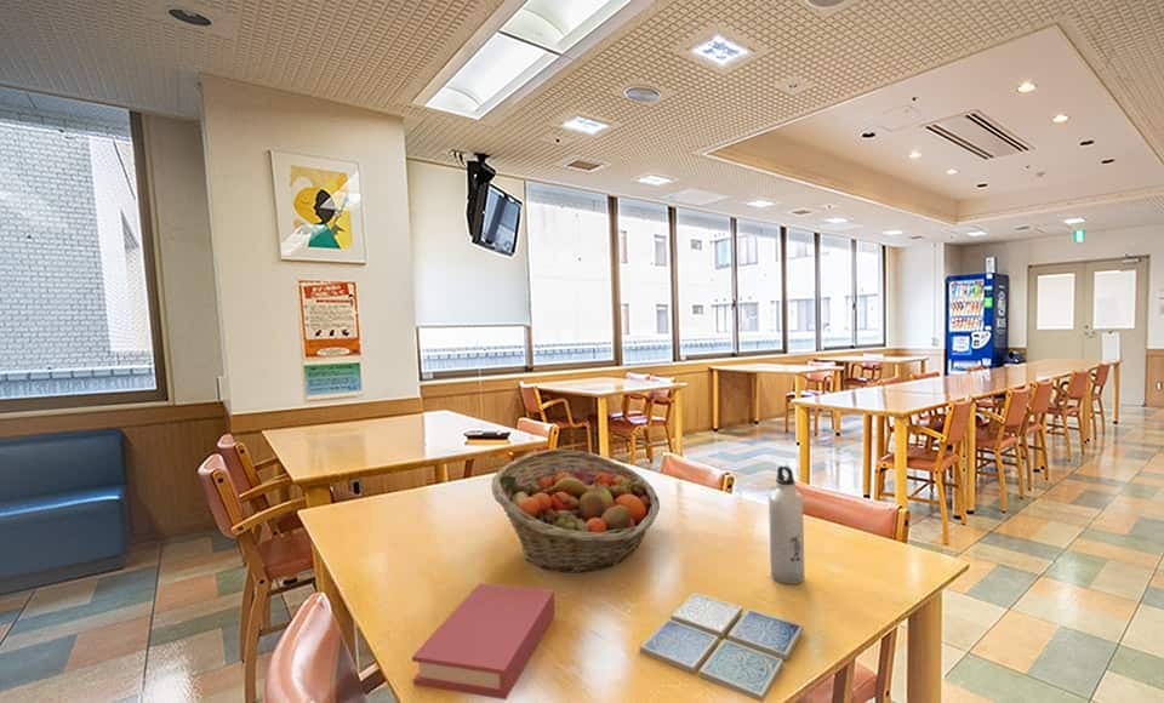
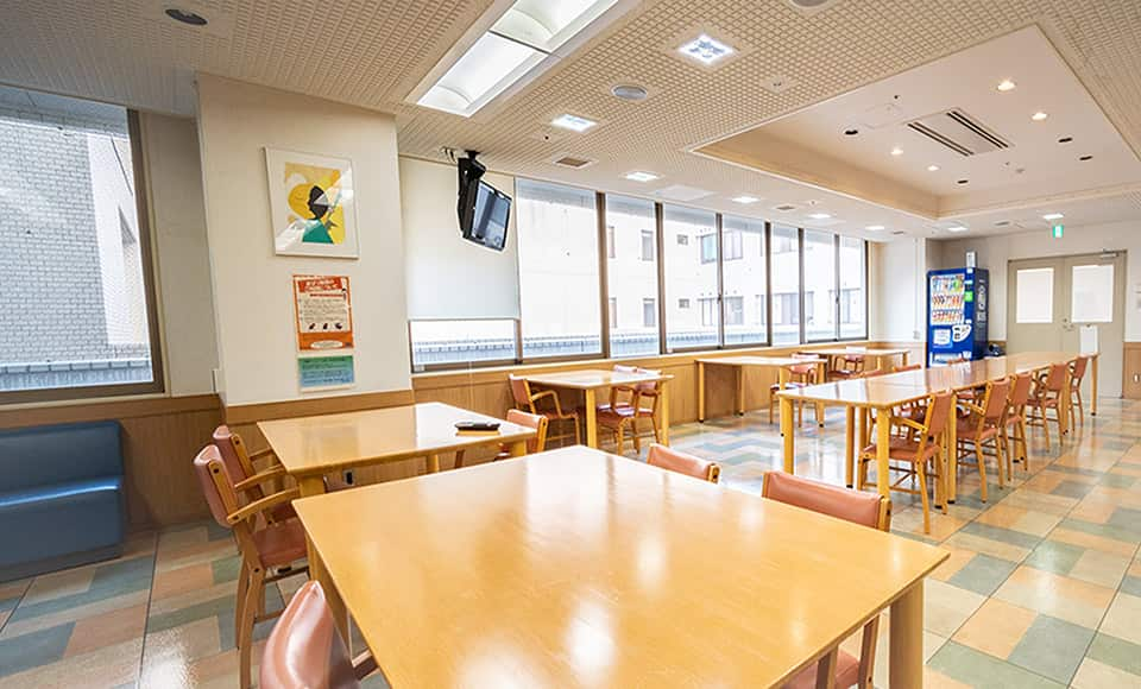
- water bottle (786, 521)
- drink coaster (724, 639)
- book (490, 633)
- fruit basket (578, 503)
